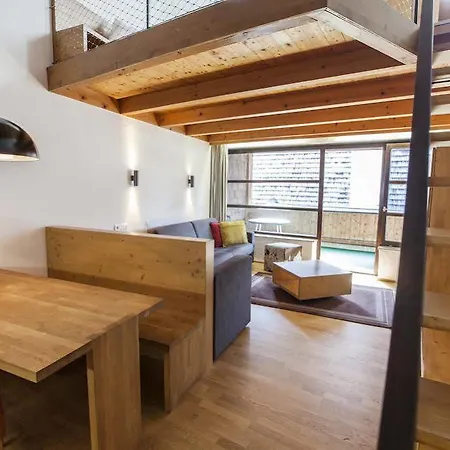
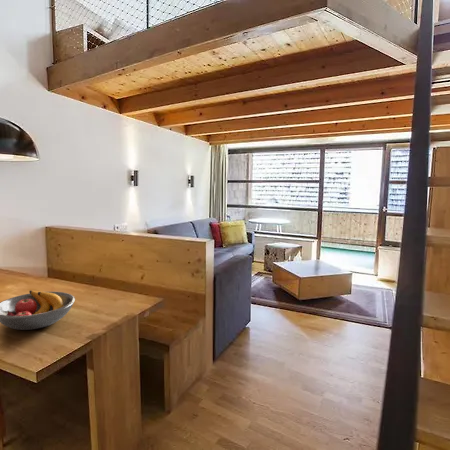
+ fruit bowl (35, 310)
